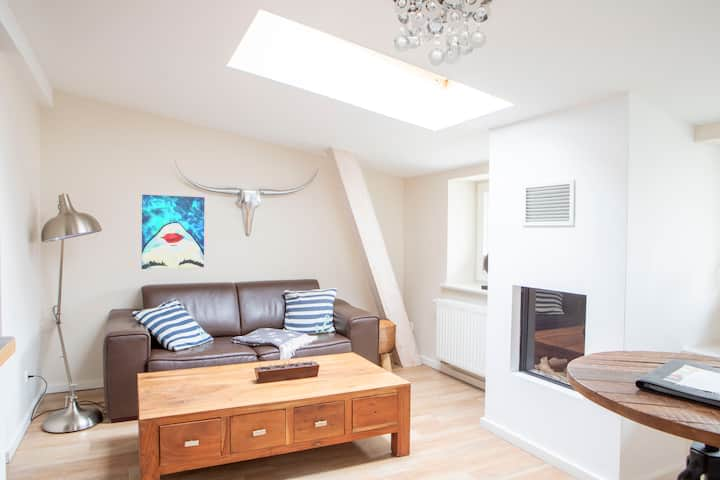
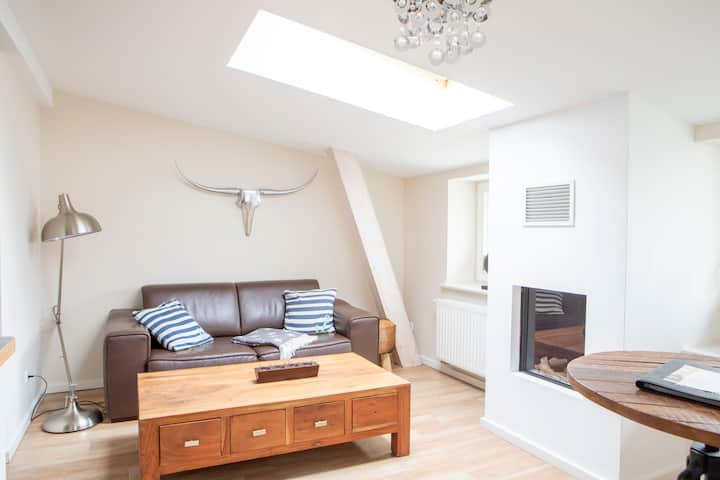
- wall art (173, 232)
